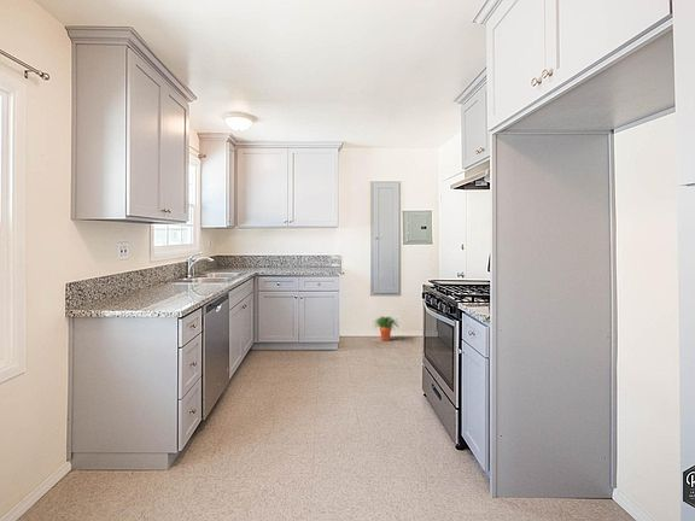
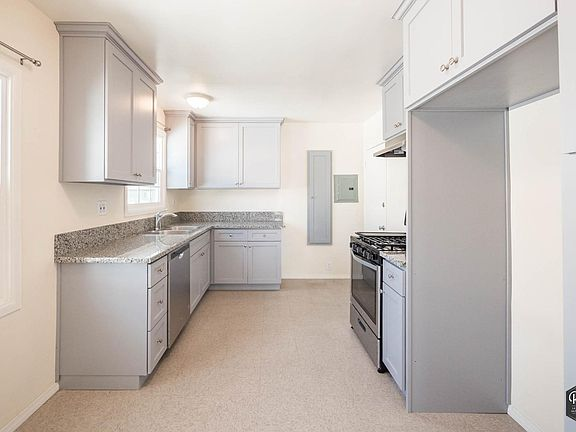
- potted plant (385, 328)
